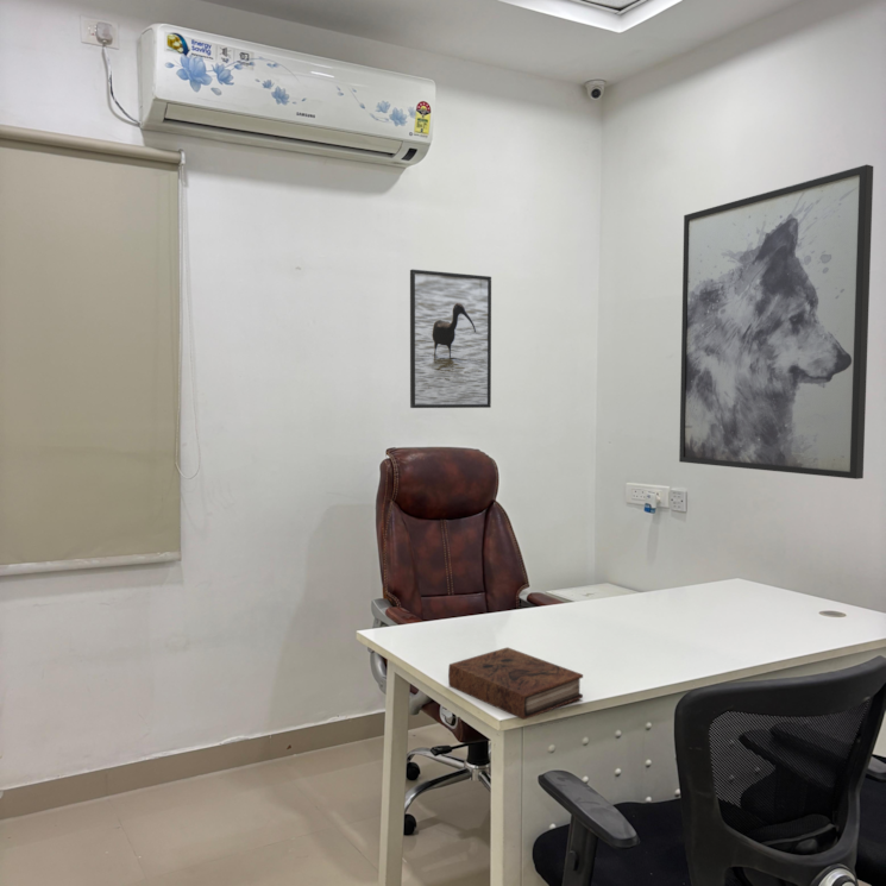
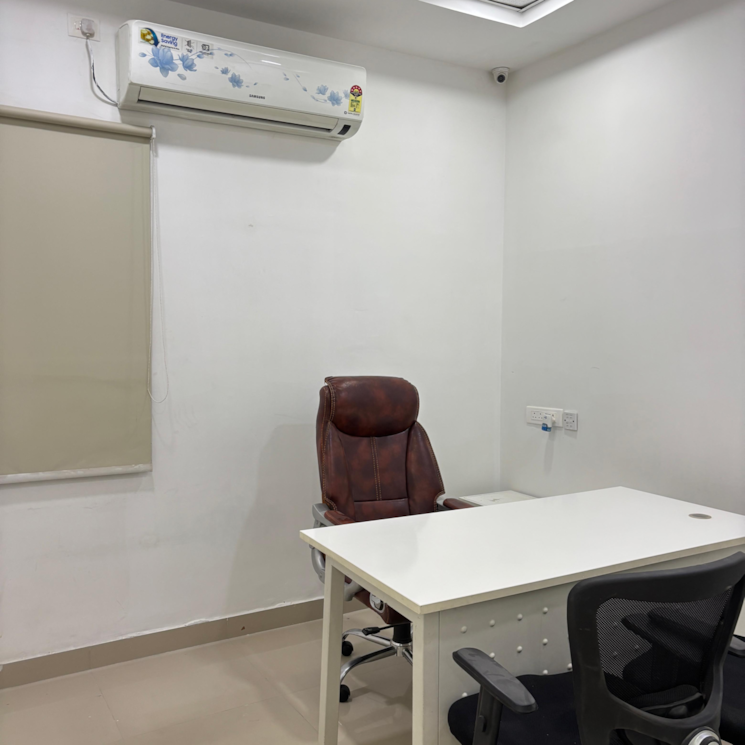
- wall art (764, 332)
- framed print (451, 340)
- book (514, 680)
